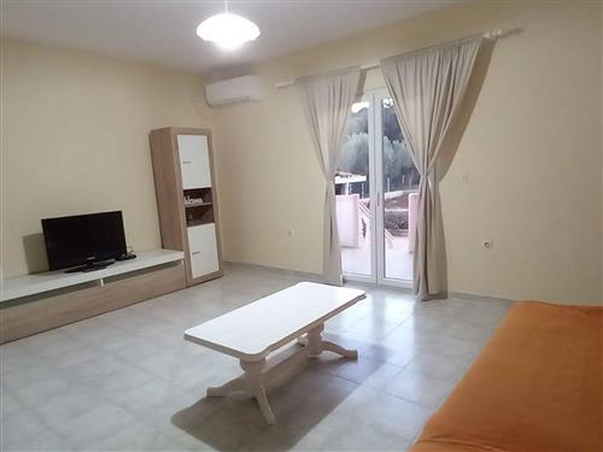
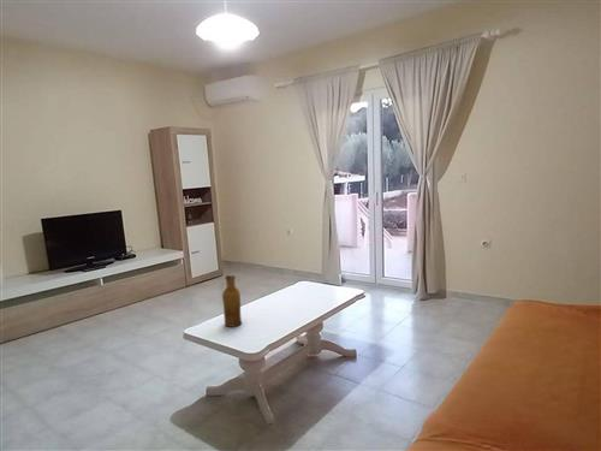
+ vase (231, 299)
